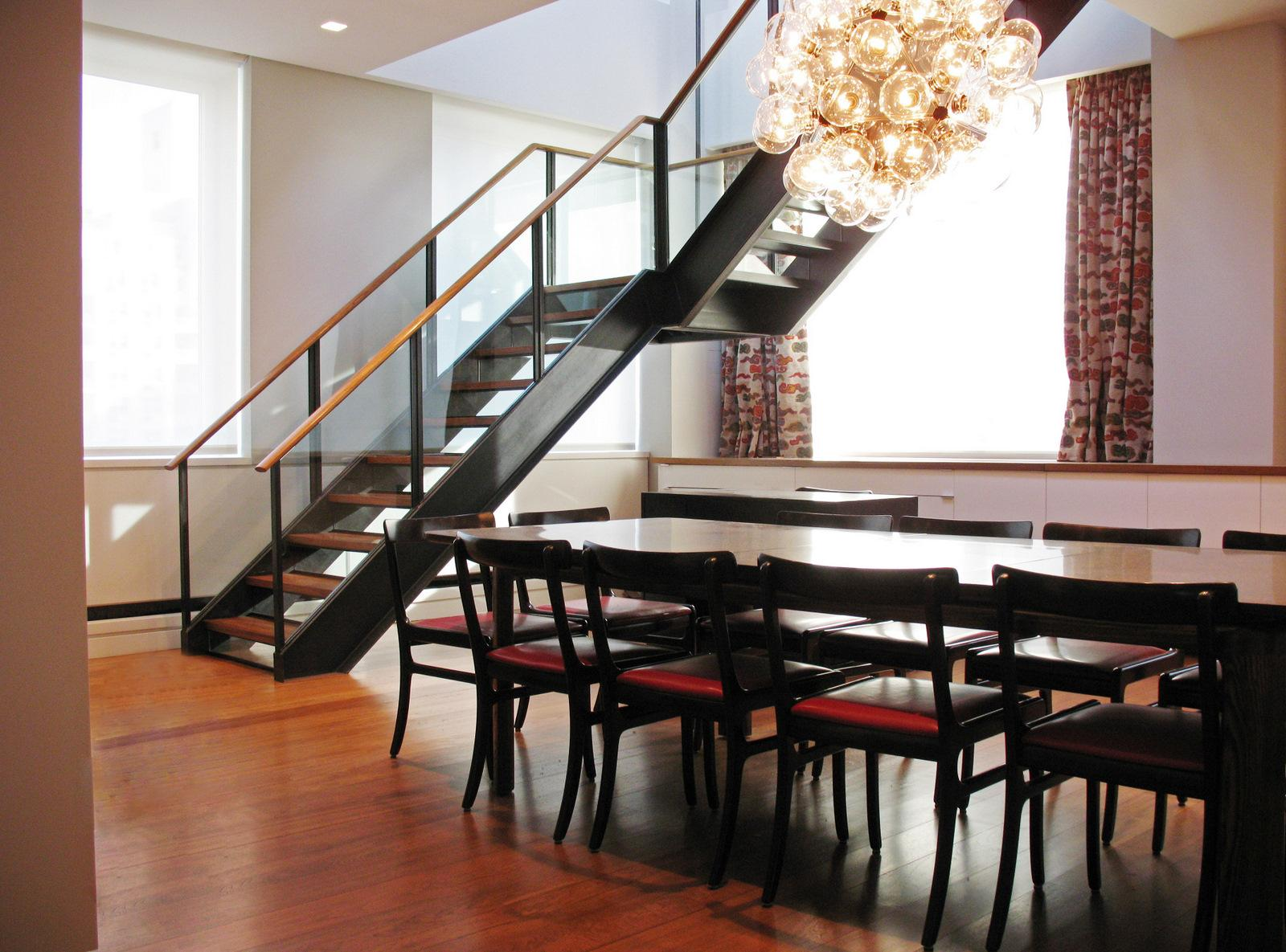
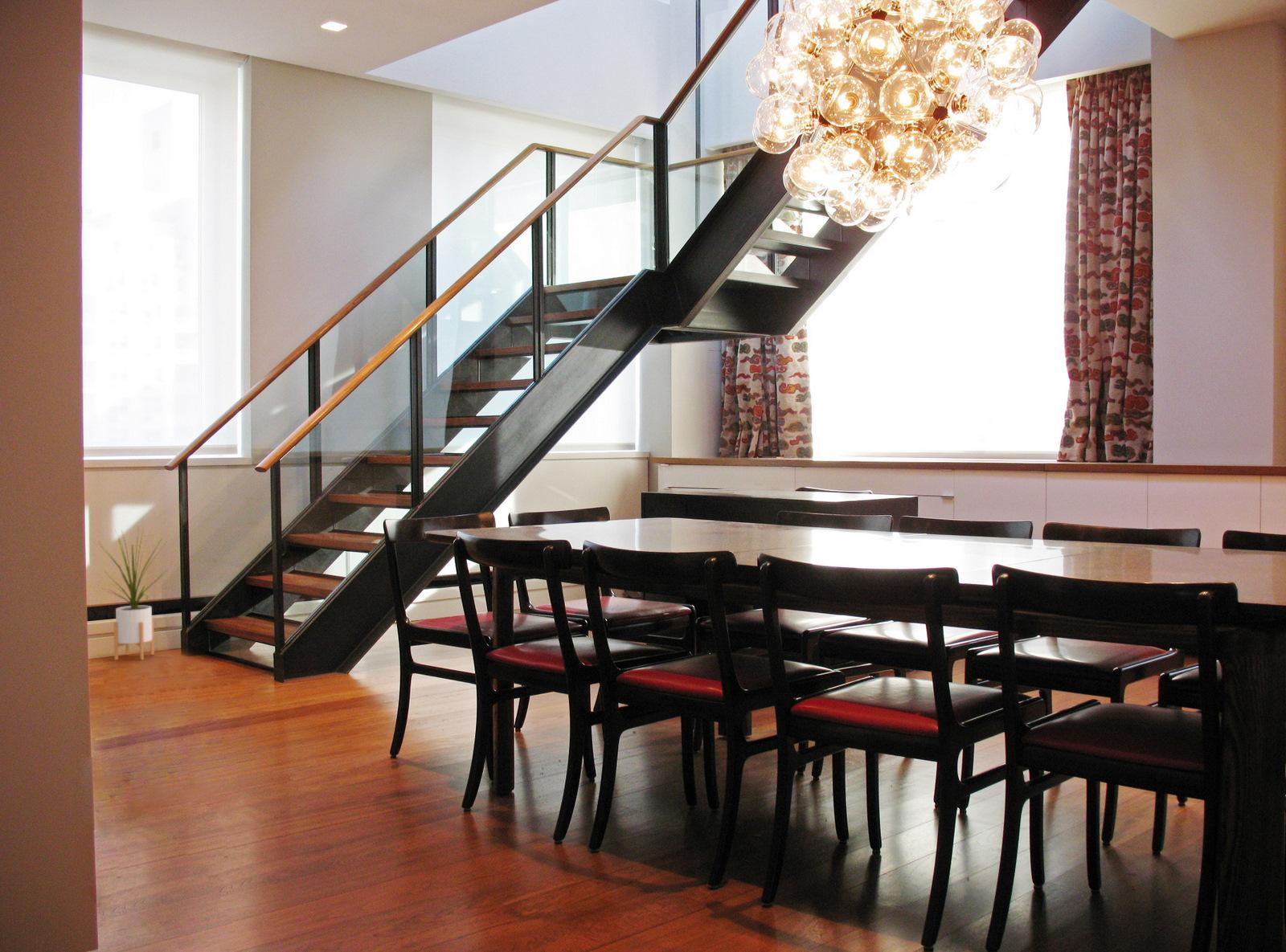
+ house plant (133, 592)
